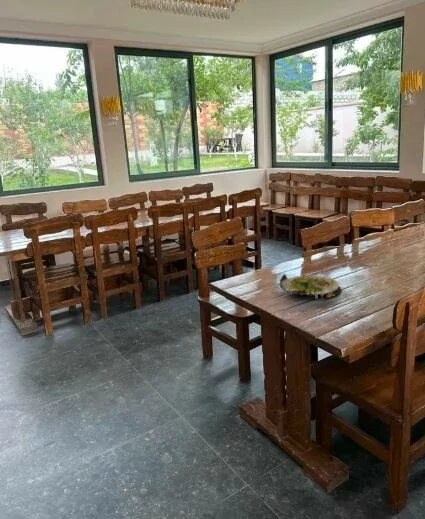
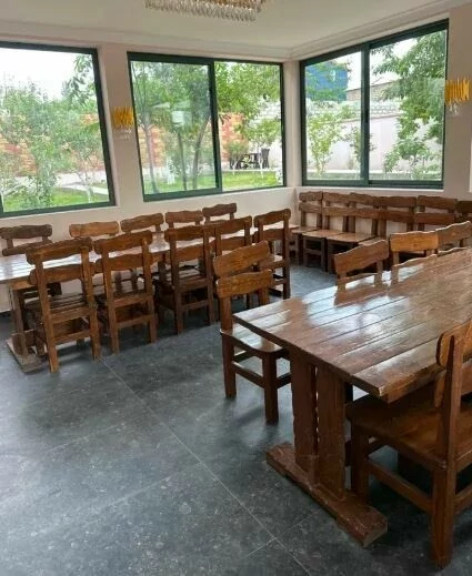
- salad plate (310, 283)
